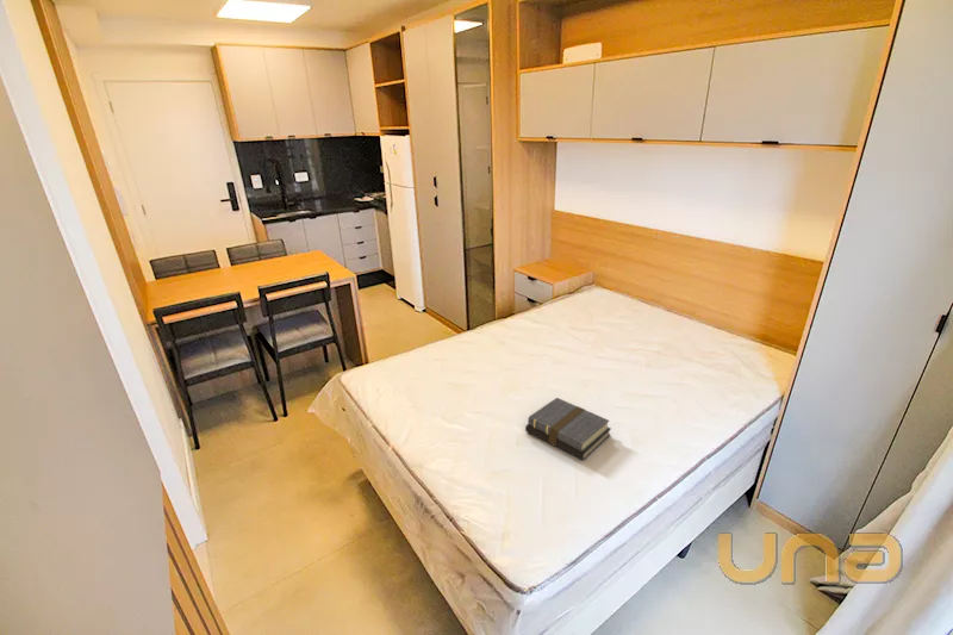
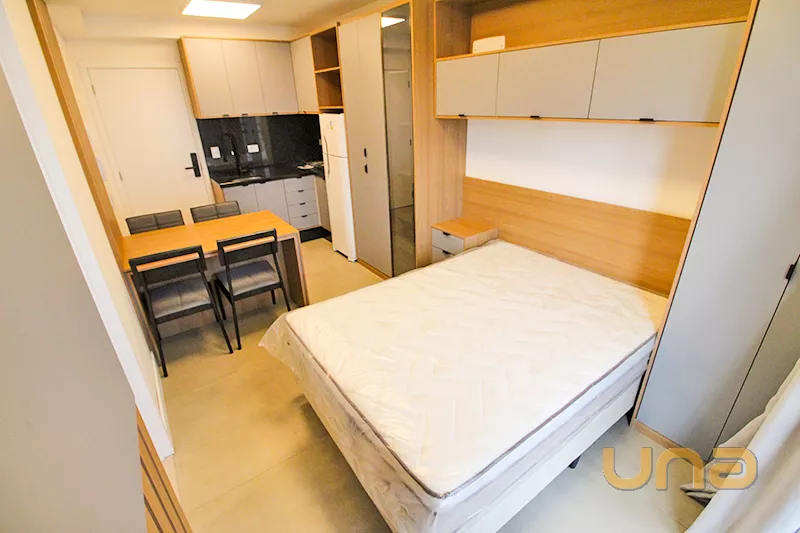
- book (567, 425)
